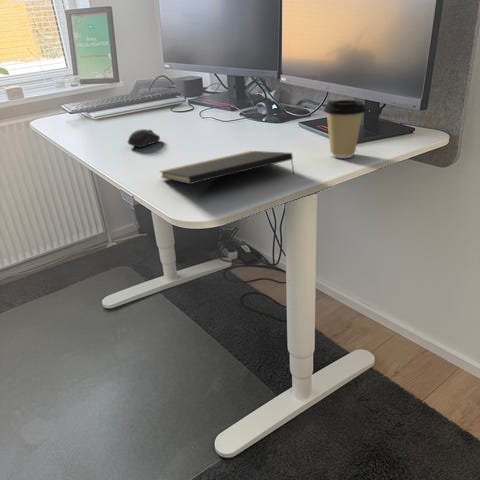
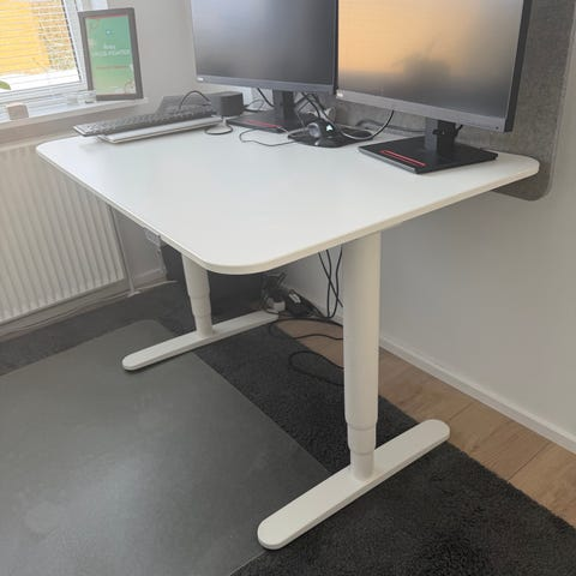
- coffee cup (343, 128)
- computer mouse (143, 136)
- notepad (224, 165)
